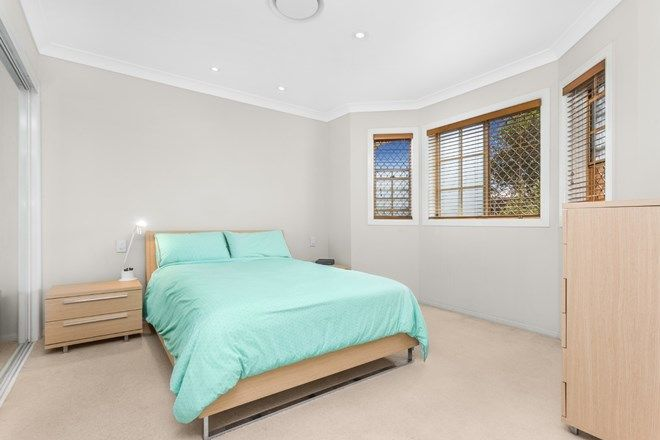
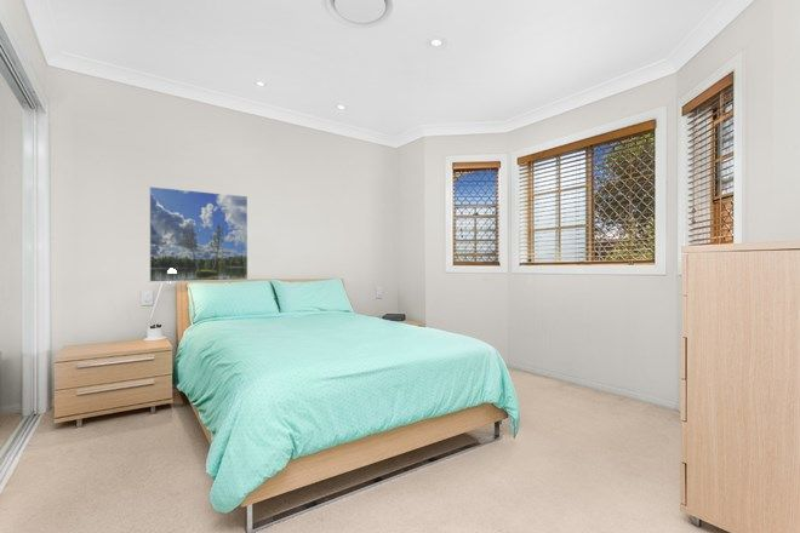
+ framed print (201, 236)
